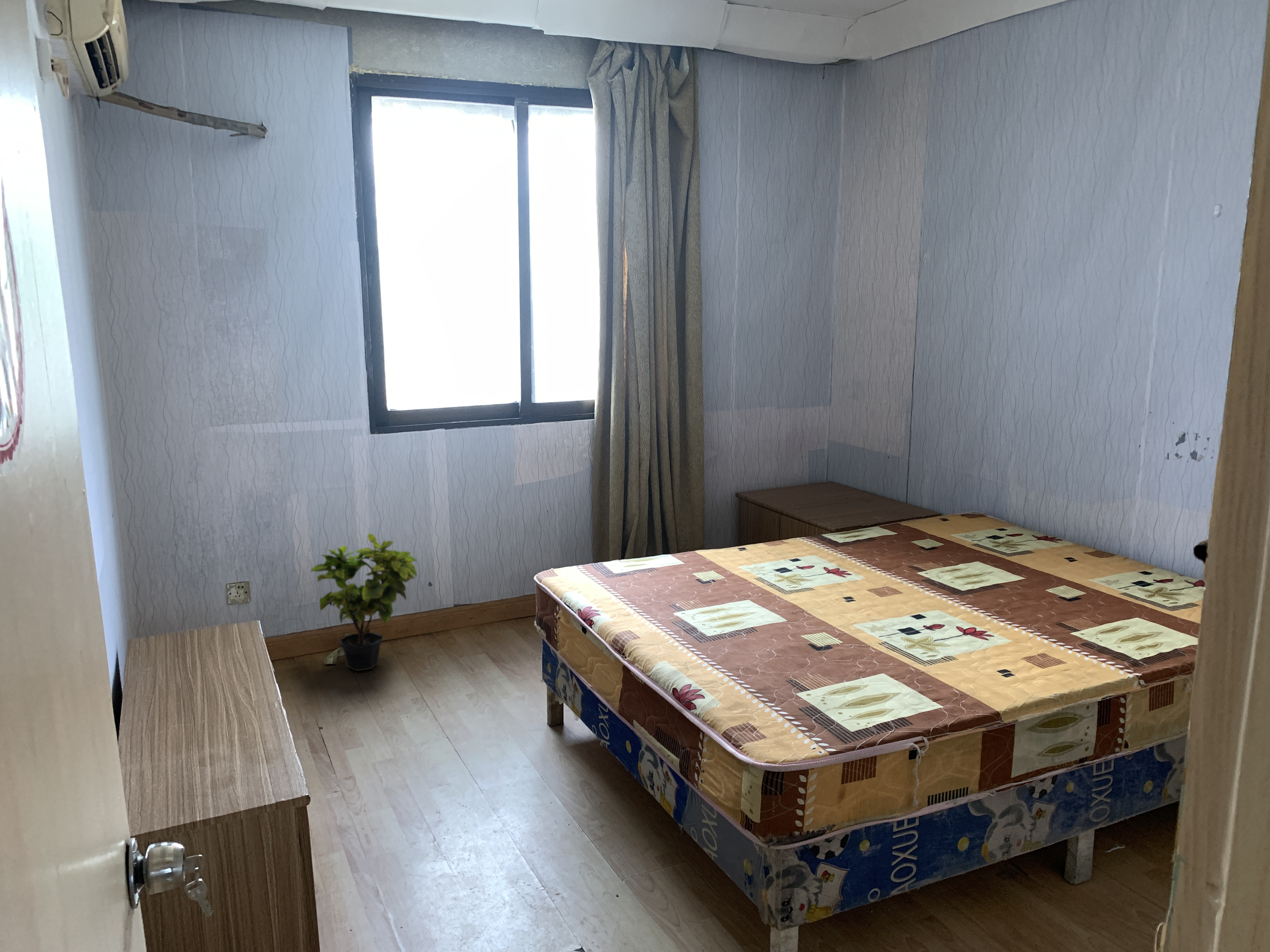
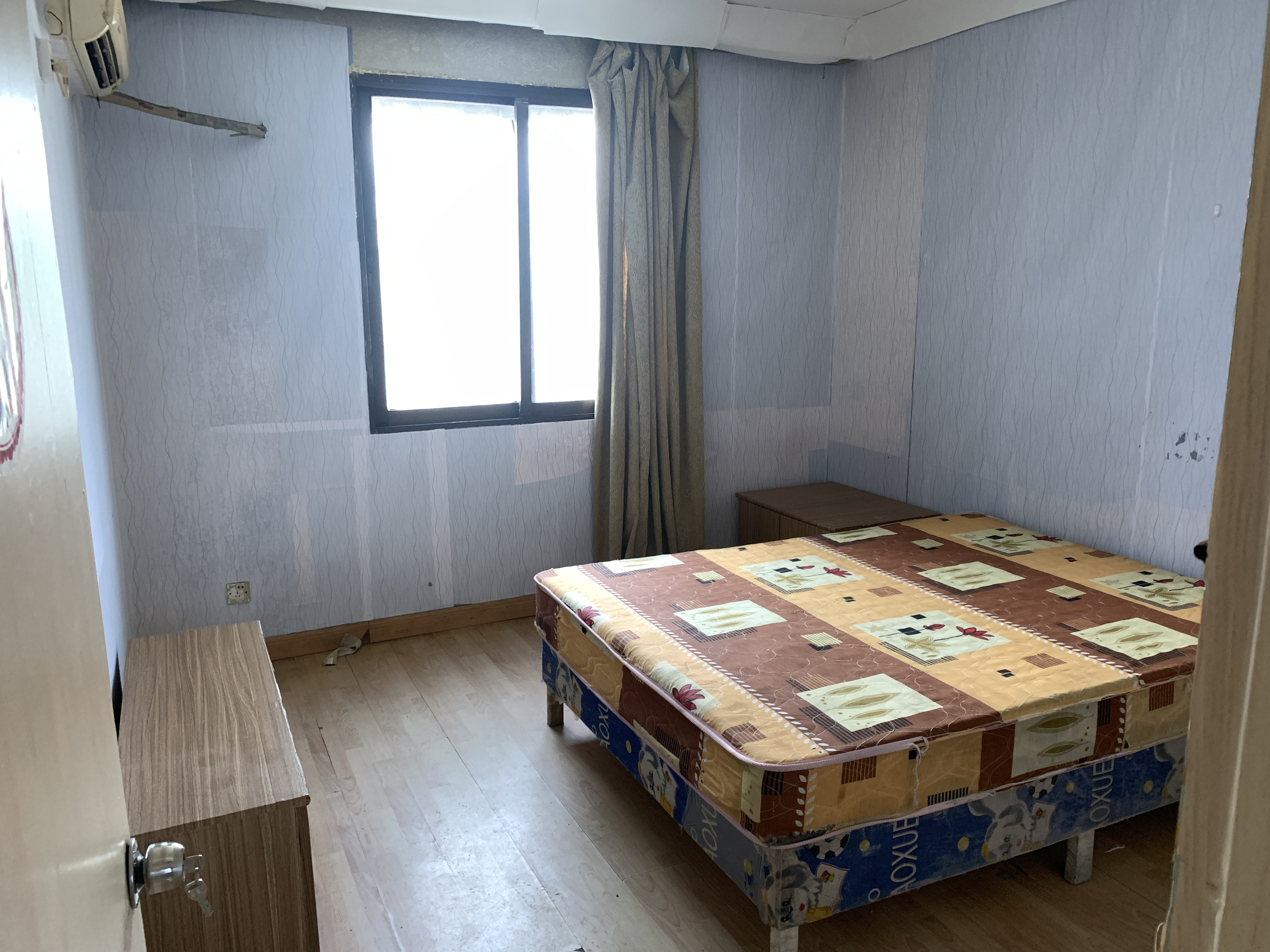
- potted plant (368, 601)
